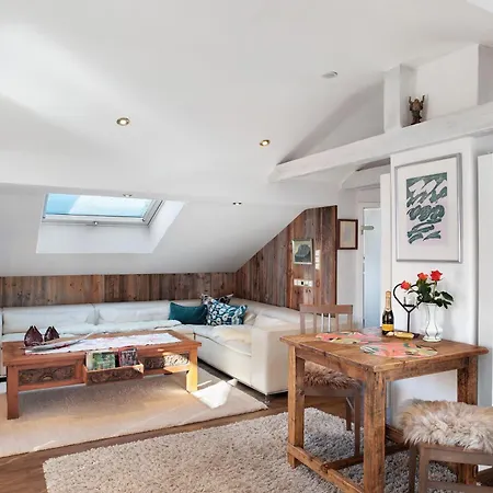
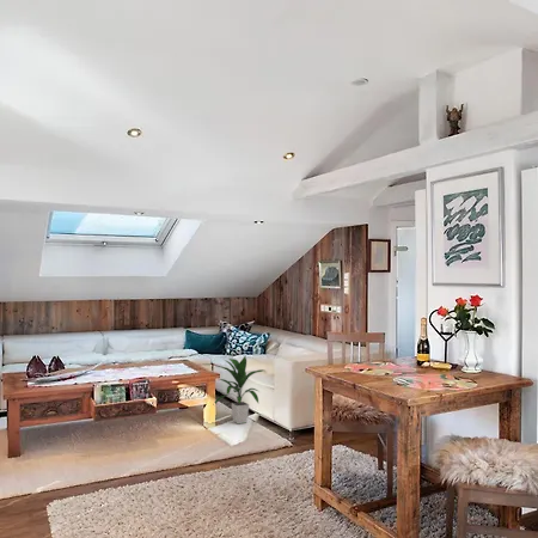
+ indoor plant (237, 387)
